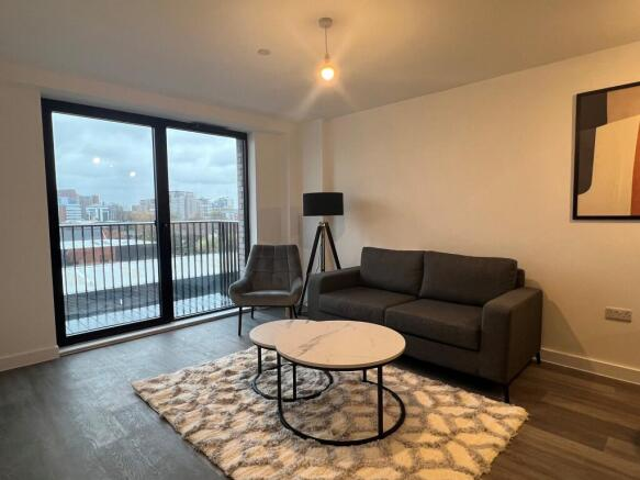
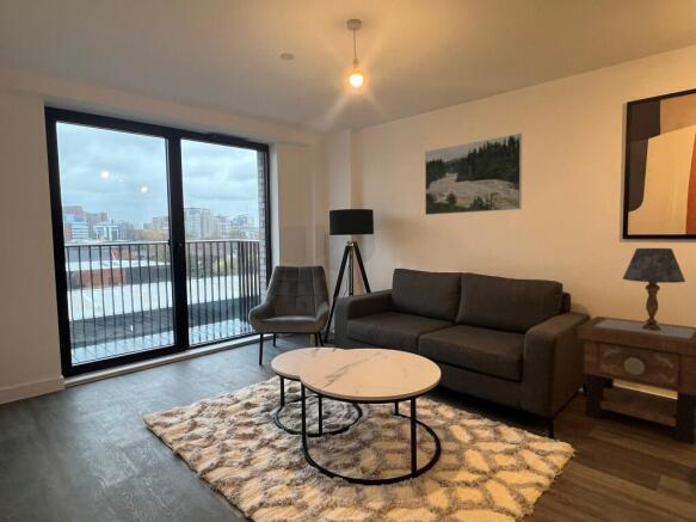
+ side table (641, 374)
+ table lamp (652, 288)
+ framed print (469, 178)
